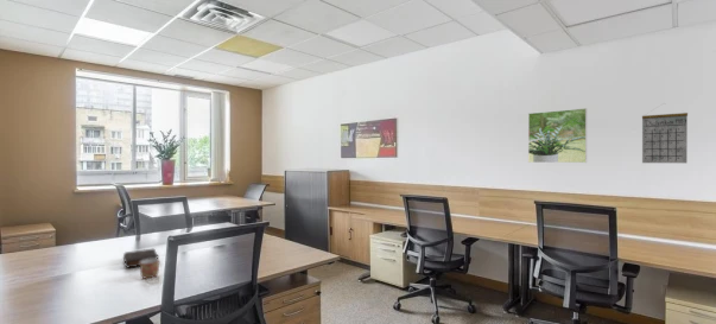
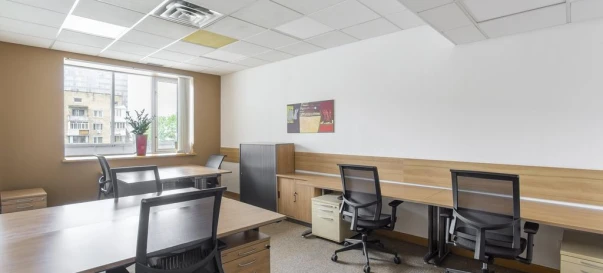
- calendar (664, 133)
- book (140, 258)
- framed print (556, 136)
- mug (150, 268)
